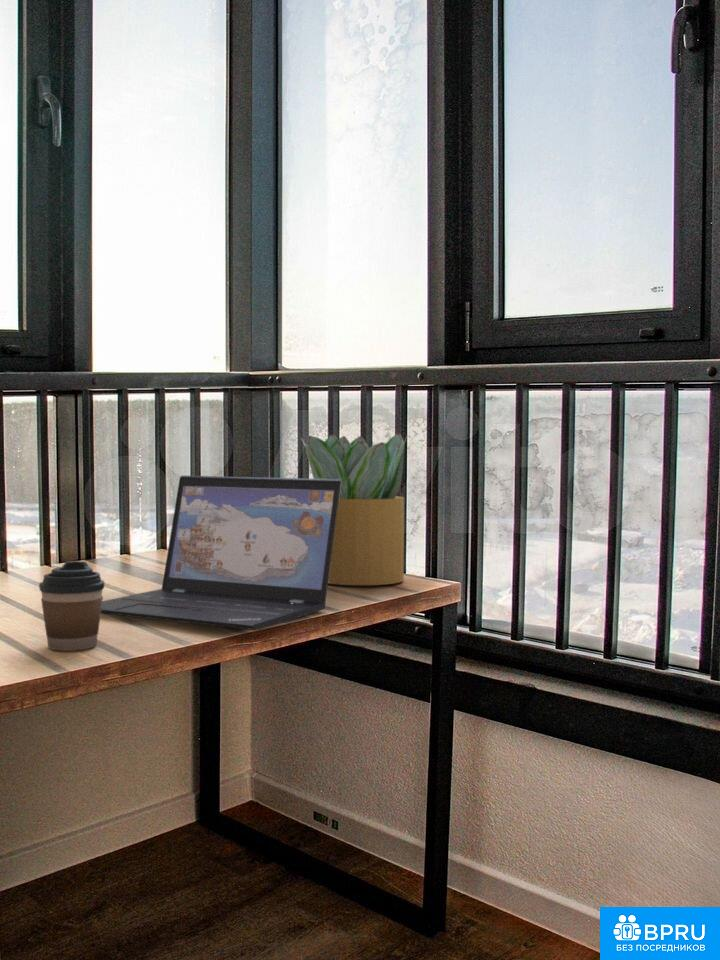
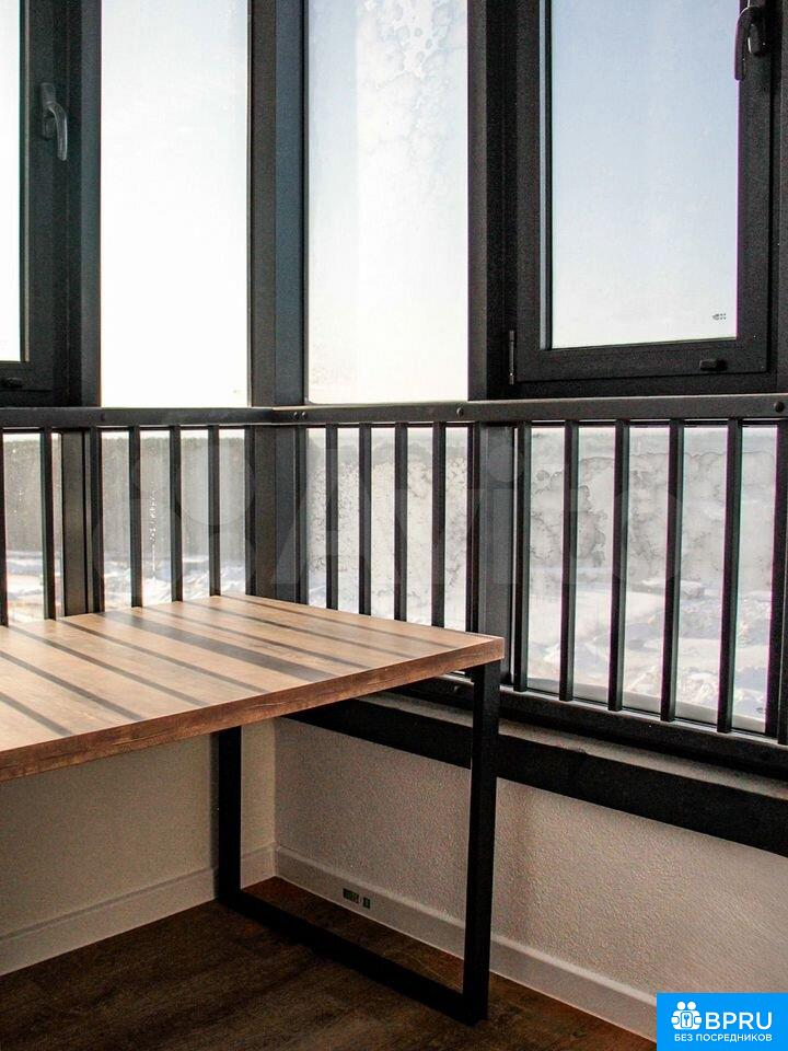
- potted plant (352, 505)
- laptop (212, 544)
- coffee cup (72, 604)
